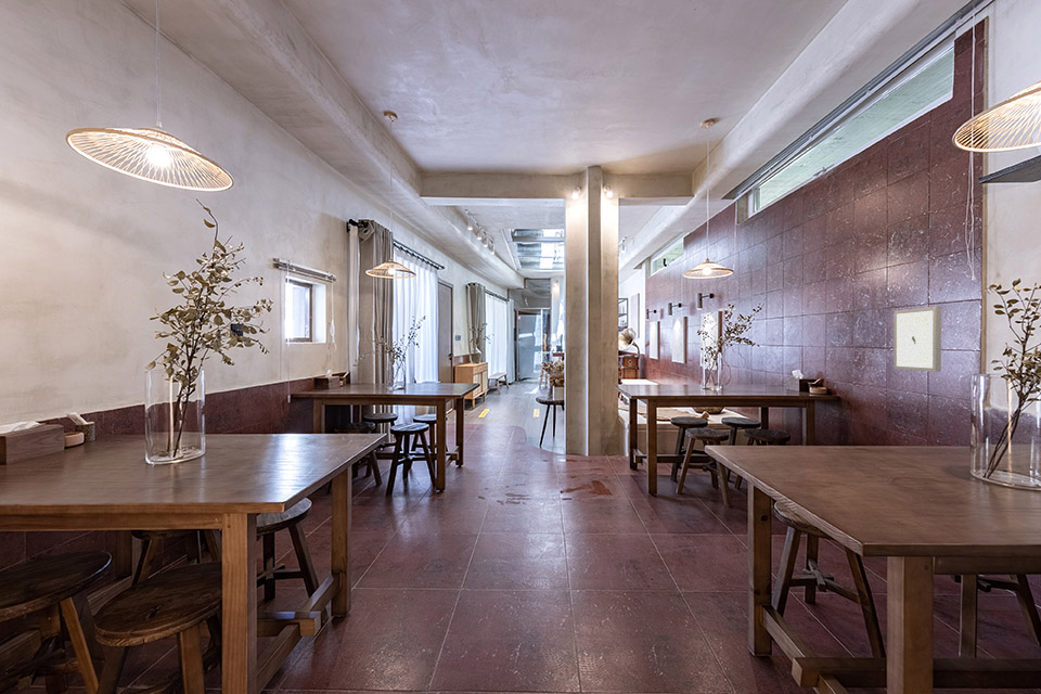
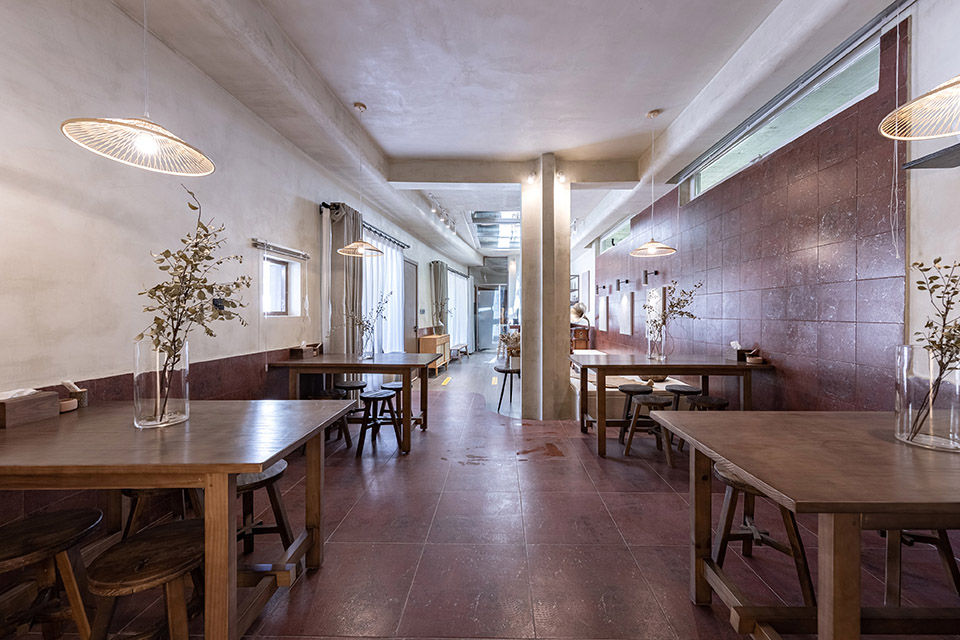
- wall art (915, 339)
